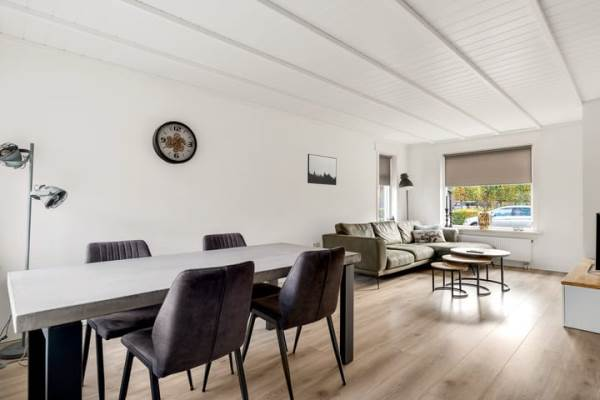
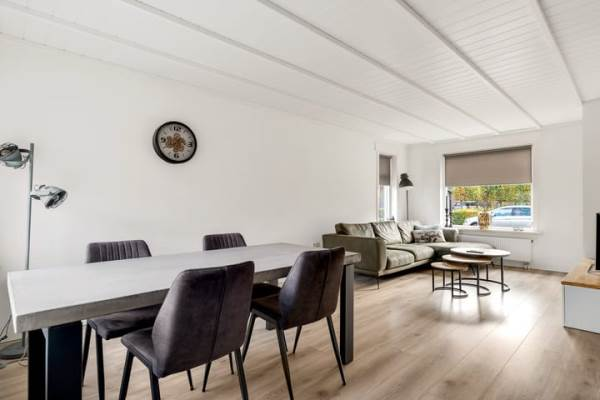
- wall art (322, 170)
